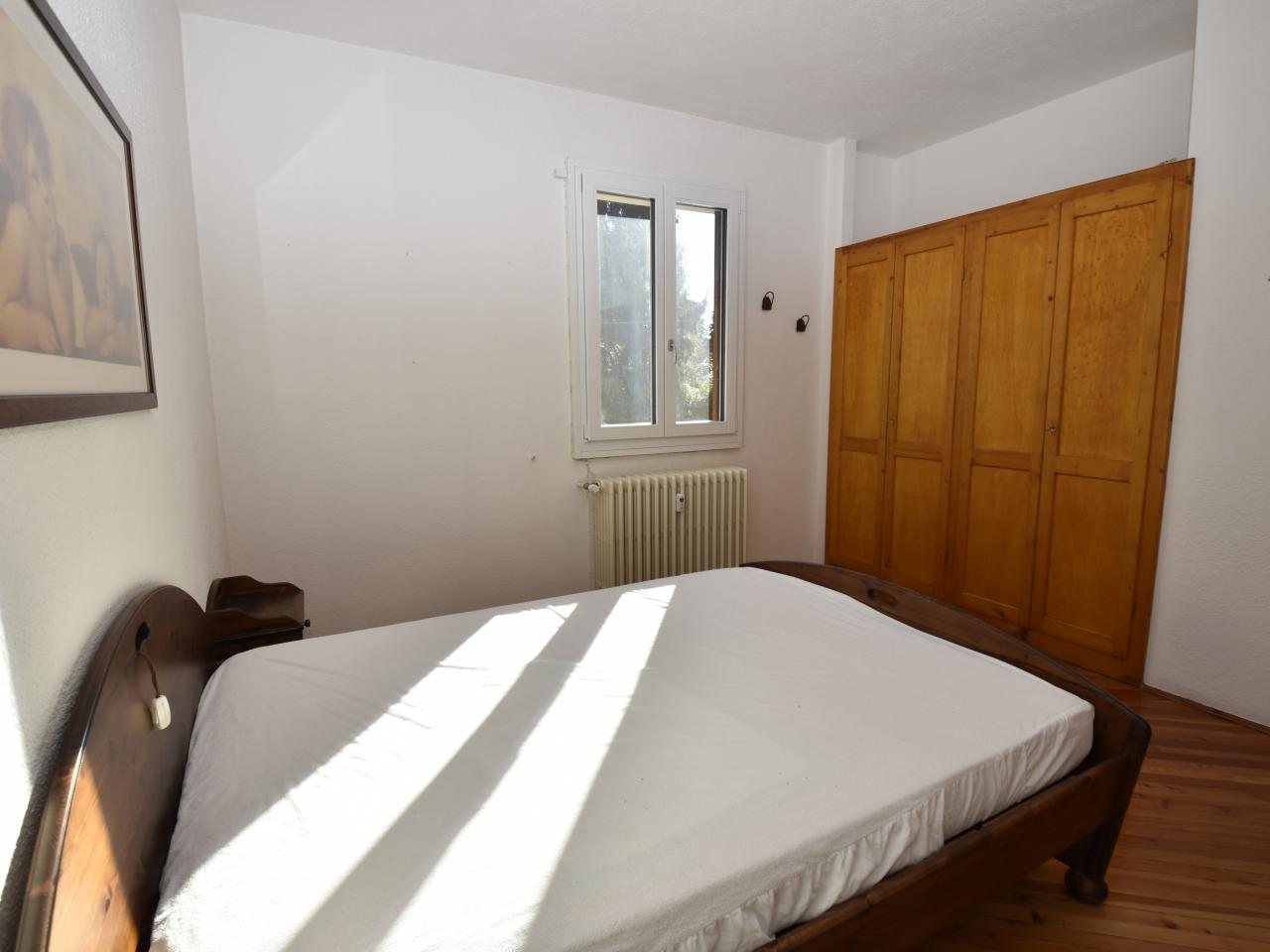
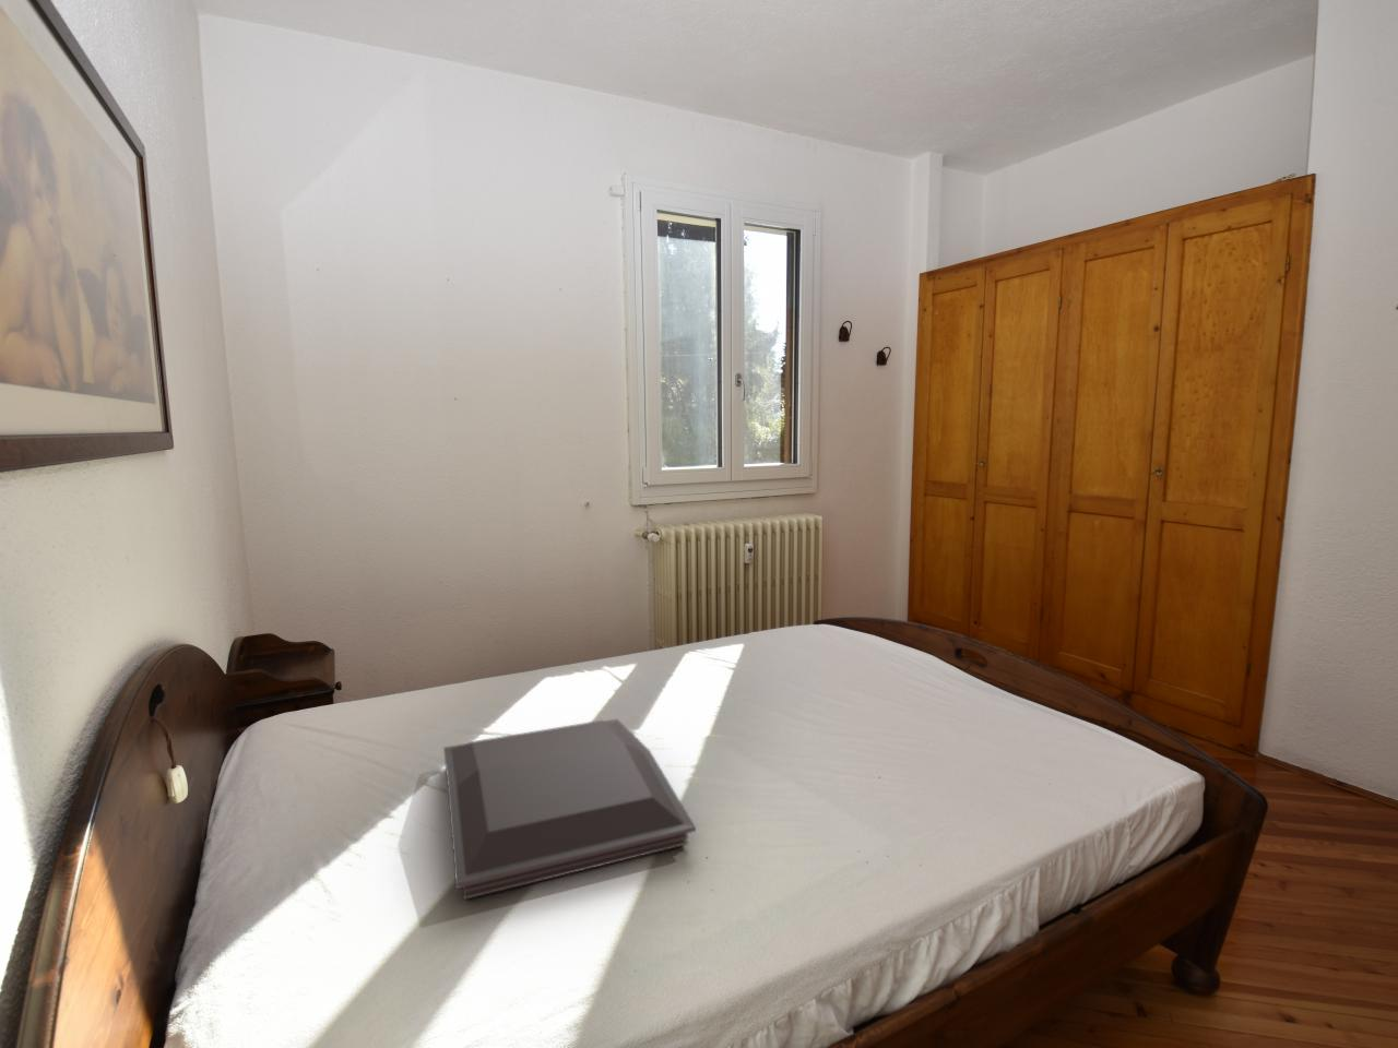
+ serving tray (554, 778)
